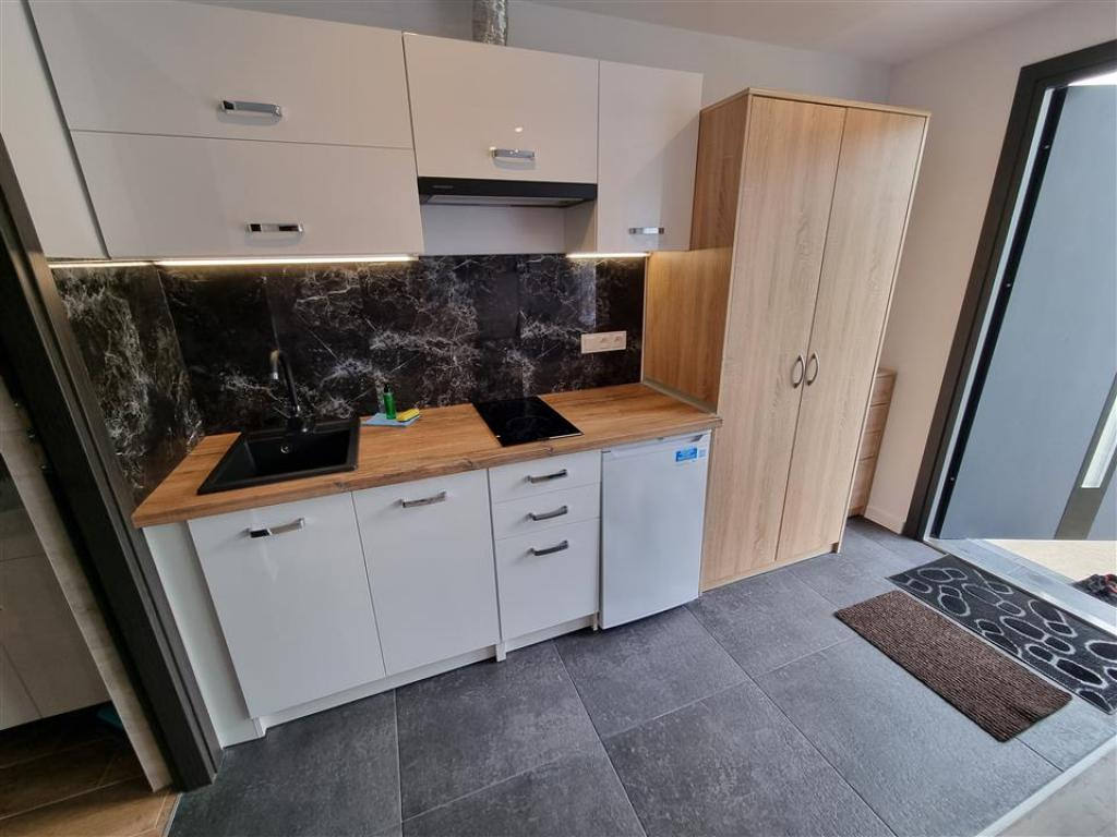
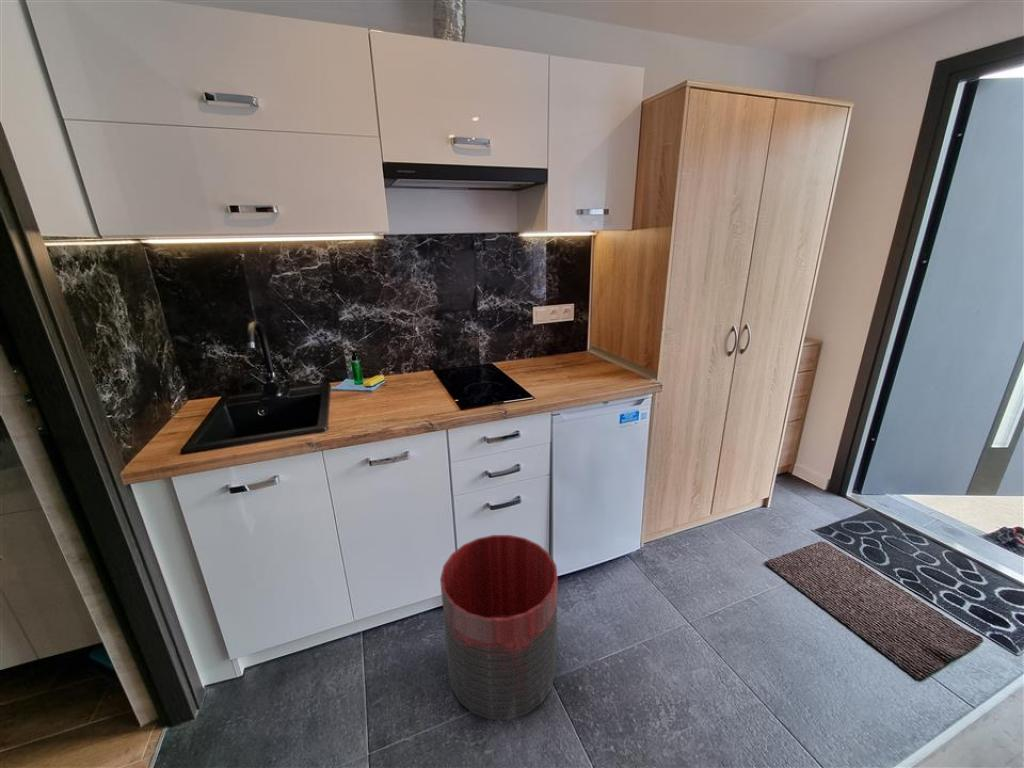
+ trash can (500, 621)
